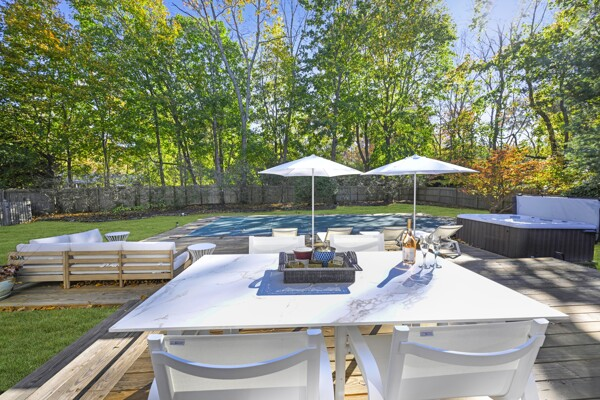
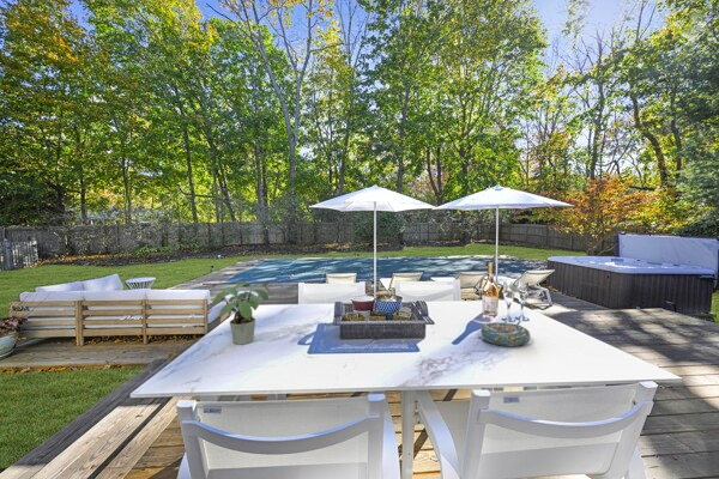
+ potted plant (241, 313)
+ decorative bowl (504, 333)
